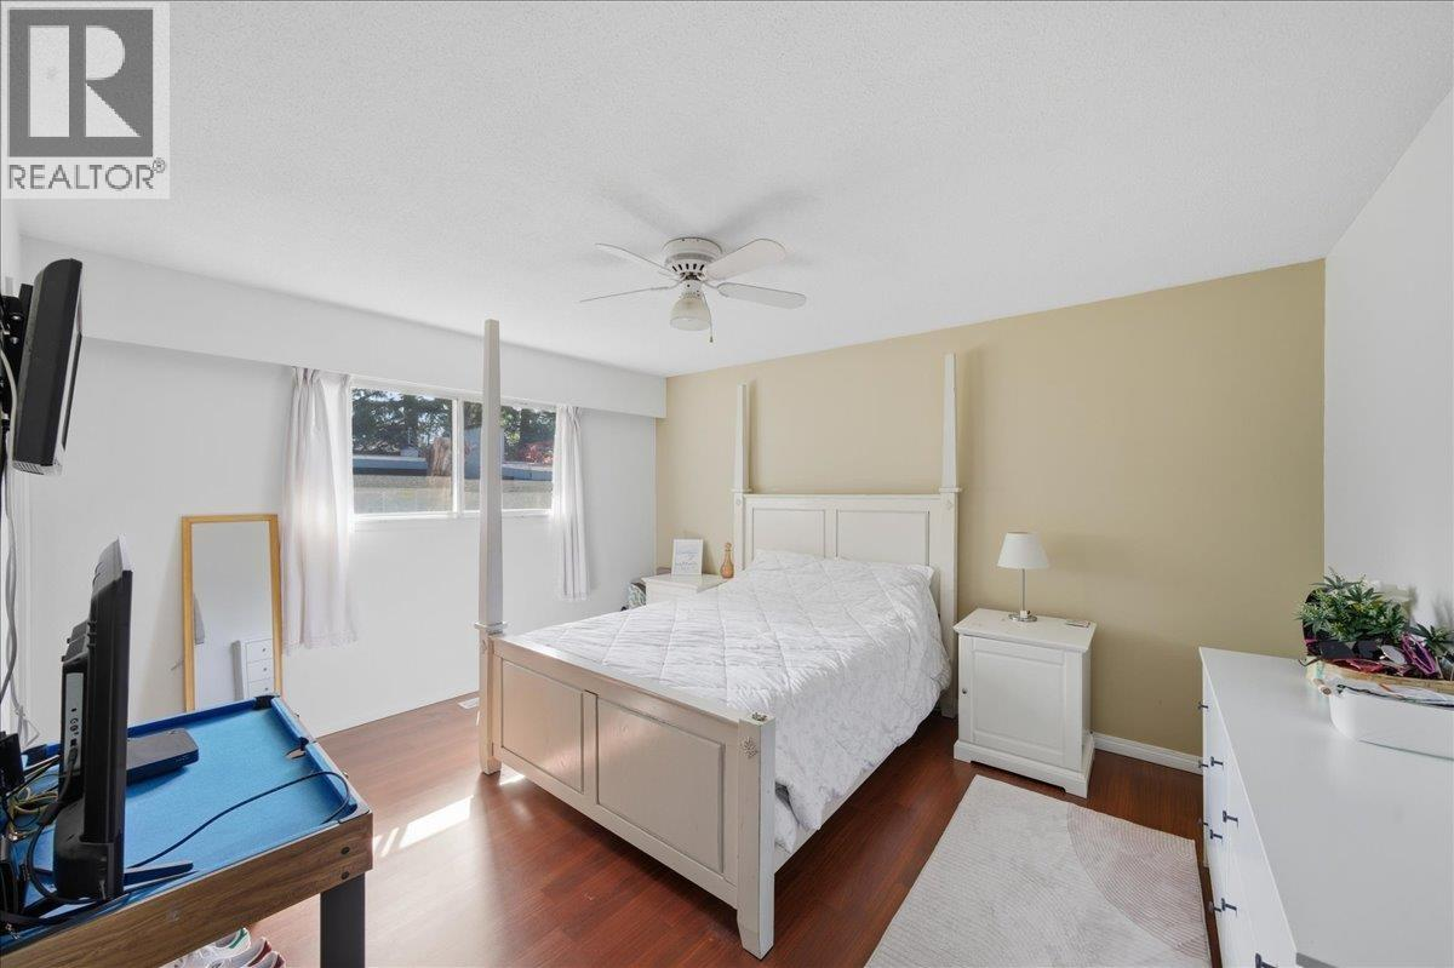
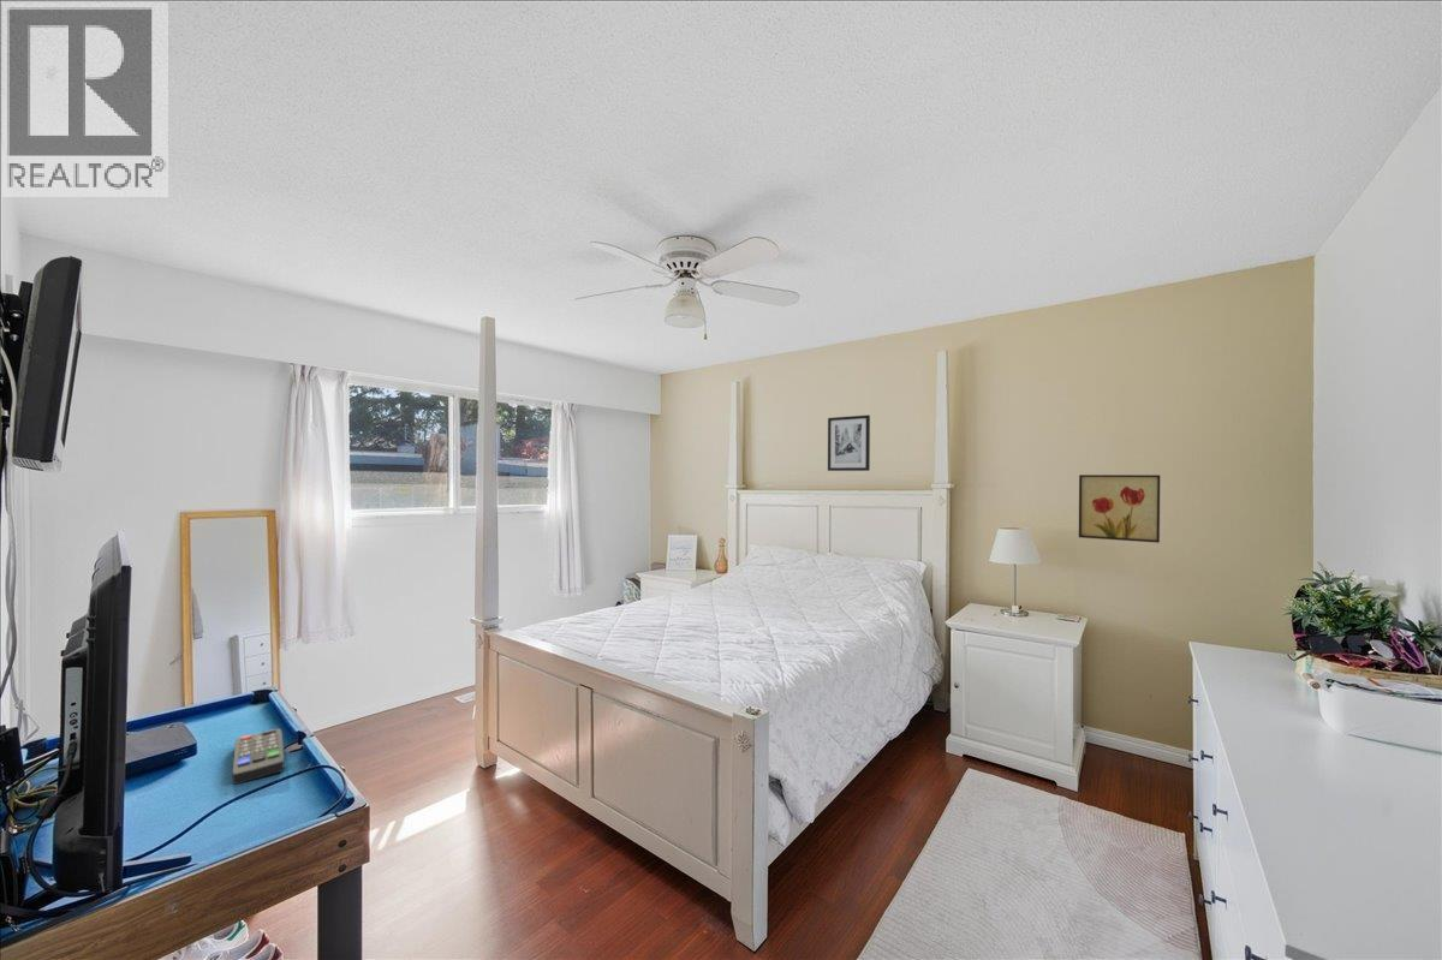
+ wall art (1118, 507)
+ remote control (258, 753)
+ wall art (847, 443)
